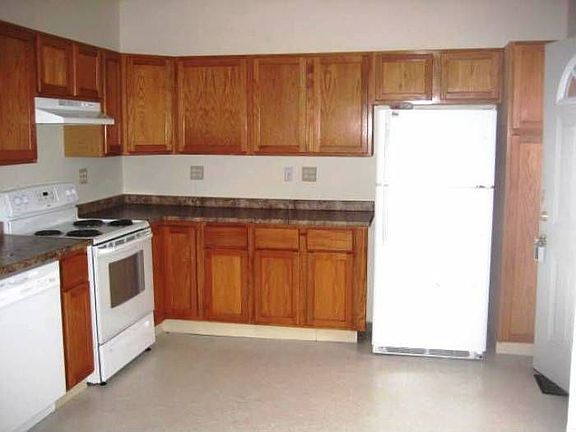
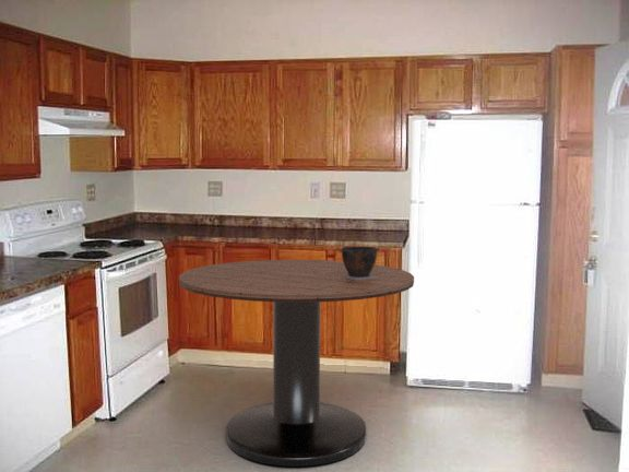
+ bowl (359, 261)
+ dining table (296, 355)
